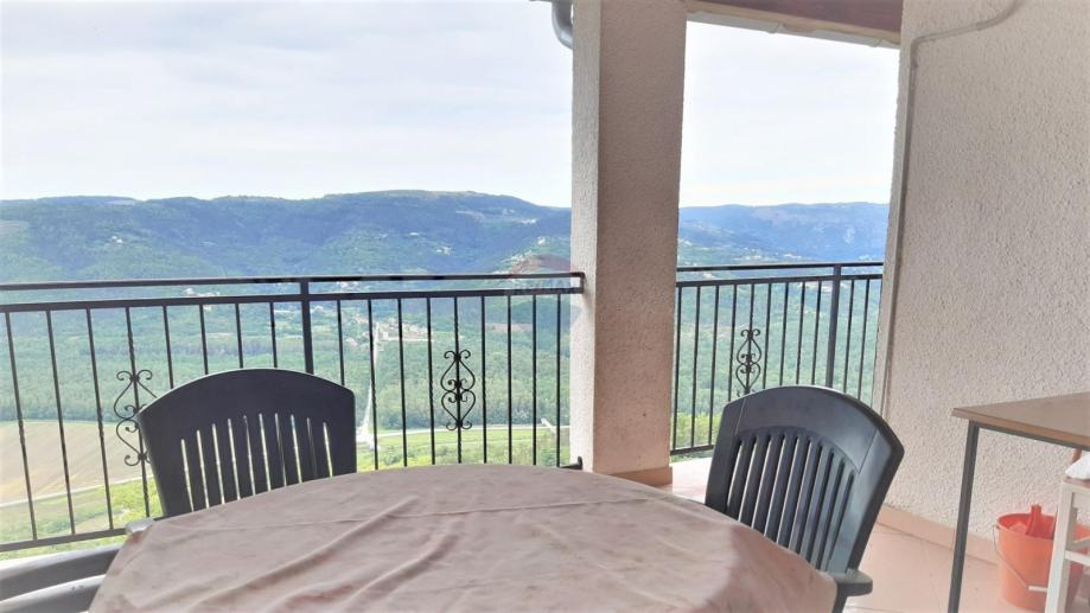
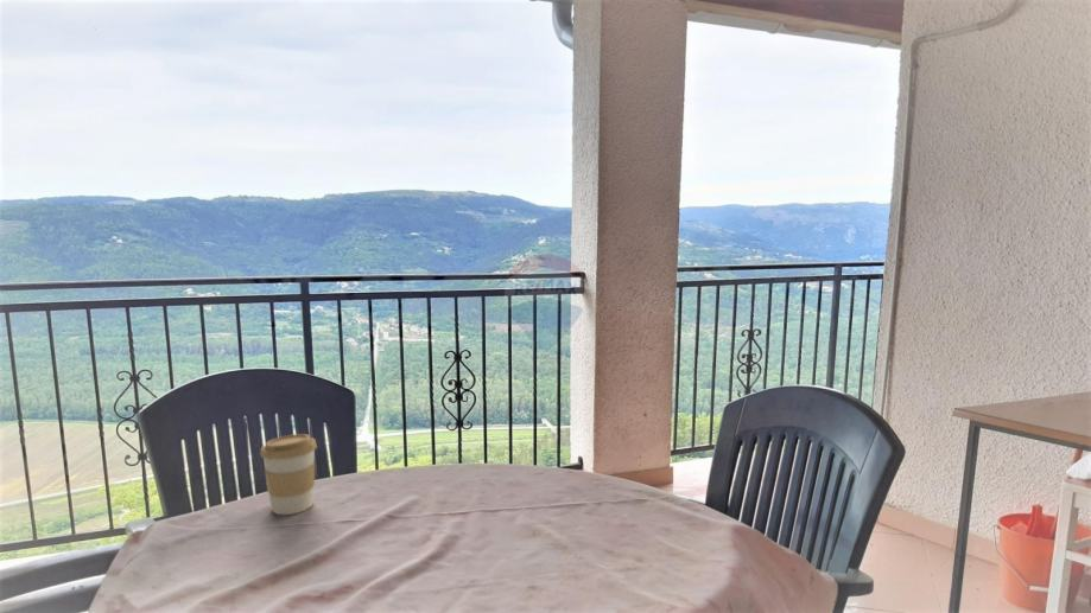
+ coffee cup (290, 471)
